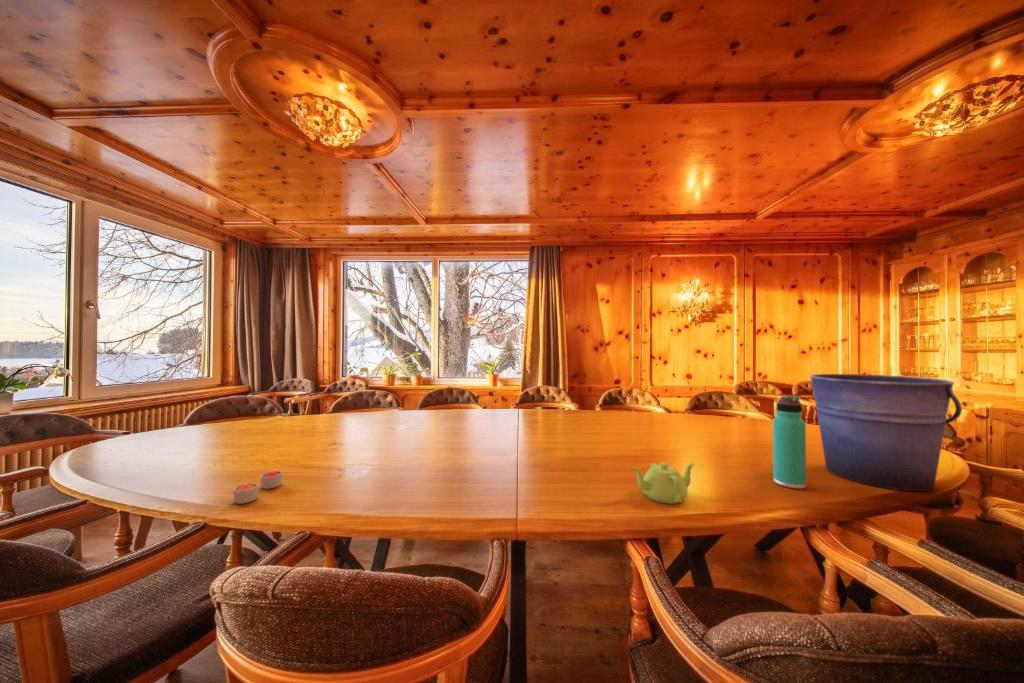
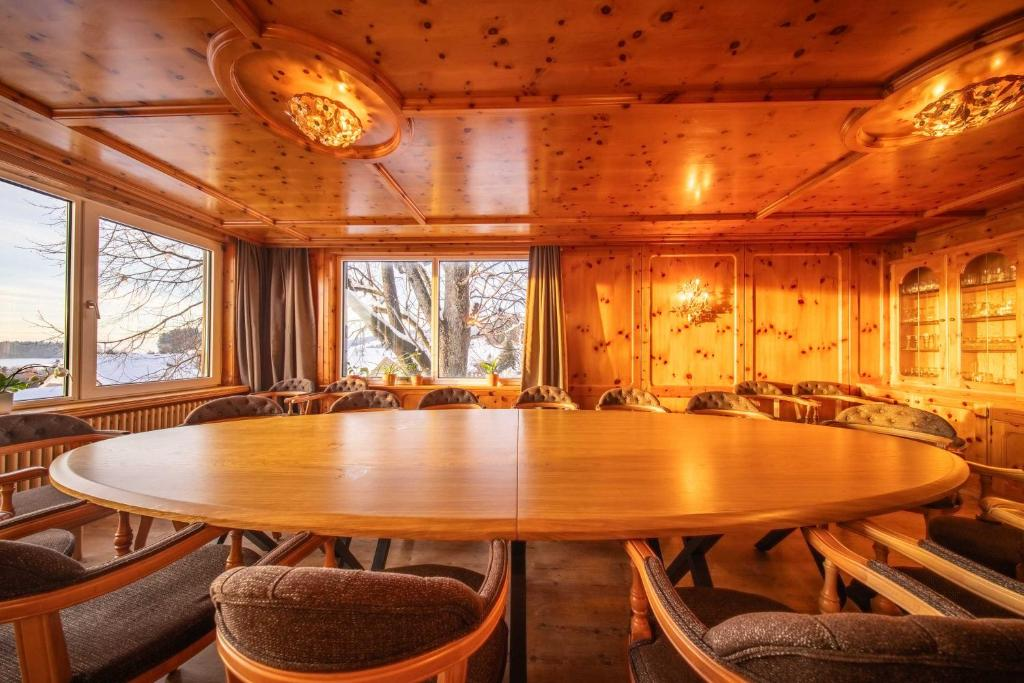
- bucket (878, 426)
- teapot (663, 479)
- thermos bottle (789, 440)
- candle (258, 485)
